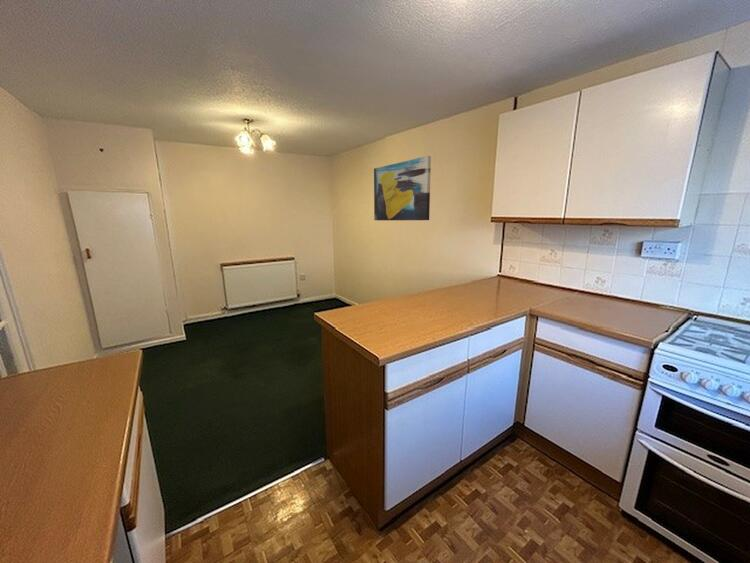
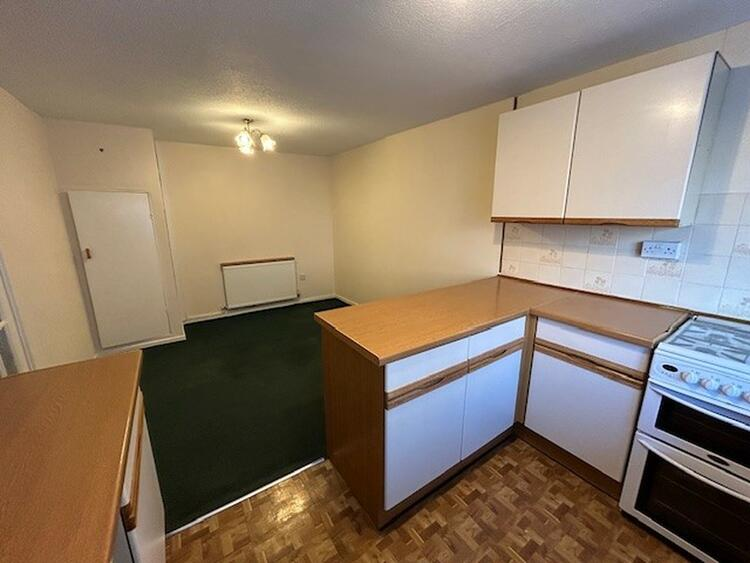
- wall art (399, 192)
